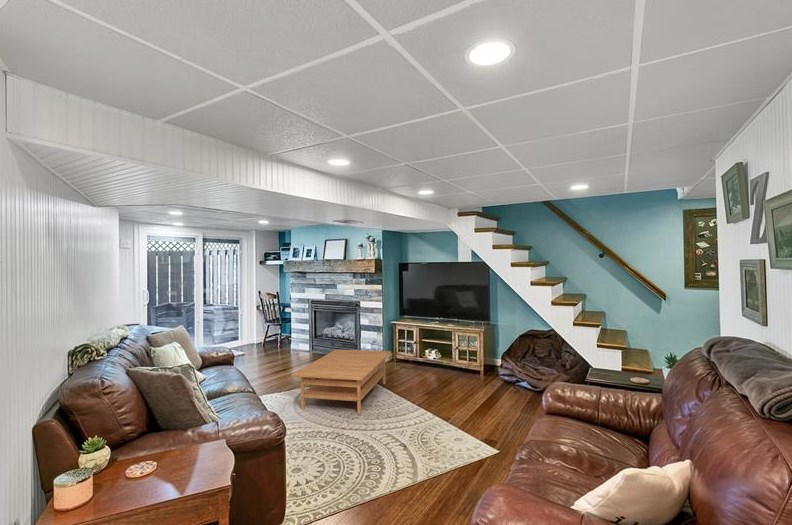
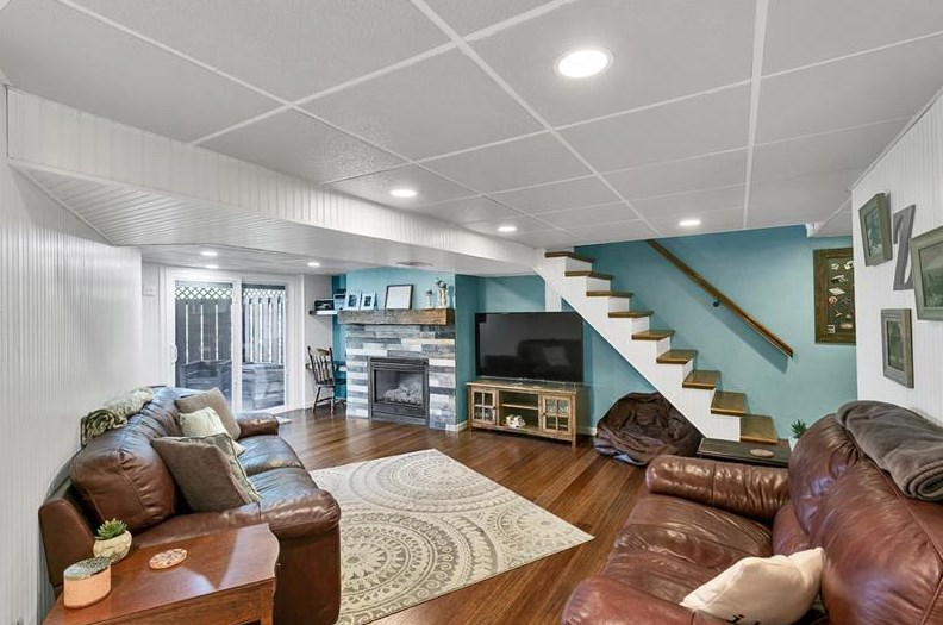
- coffee table (347, 378)
